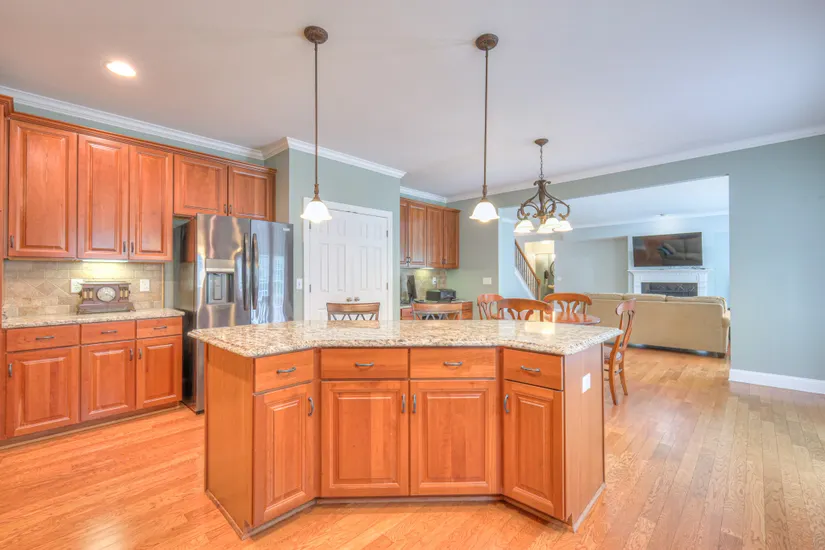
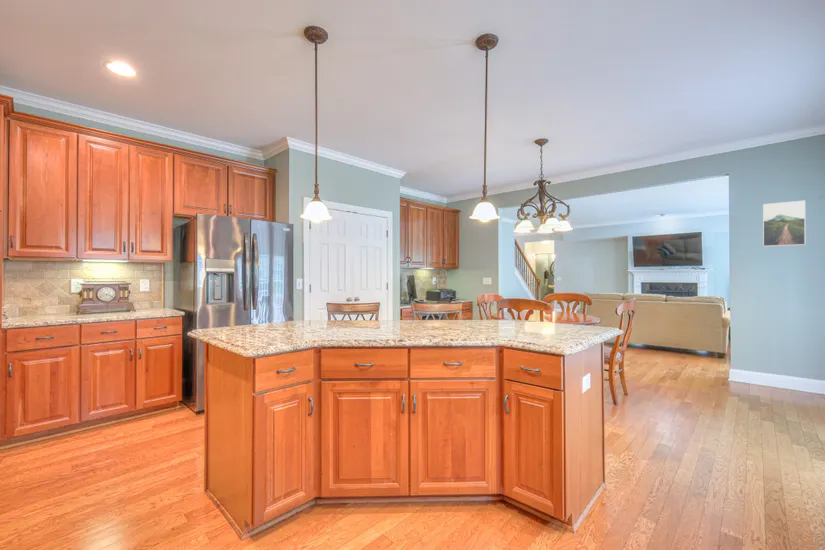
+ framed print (783, 224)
